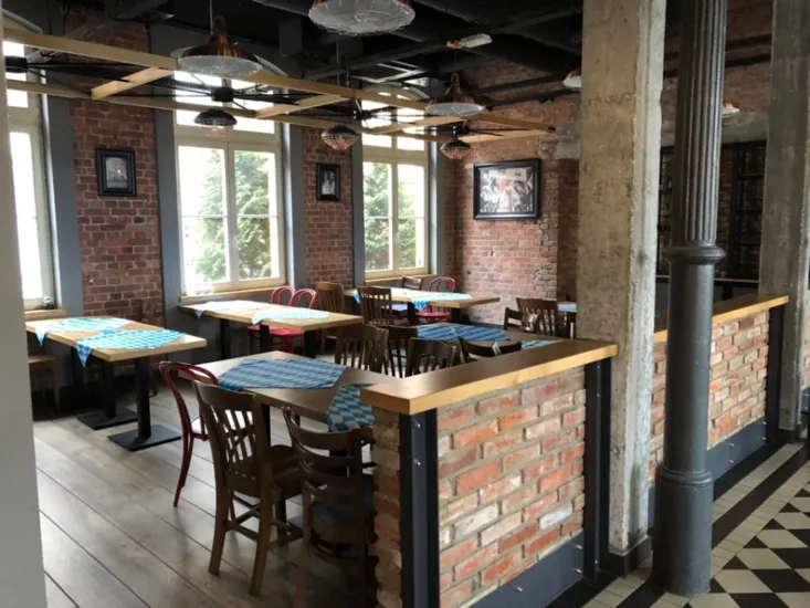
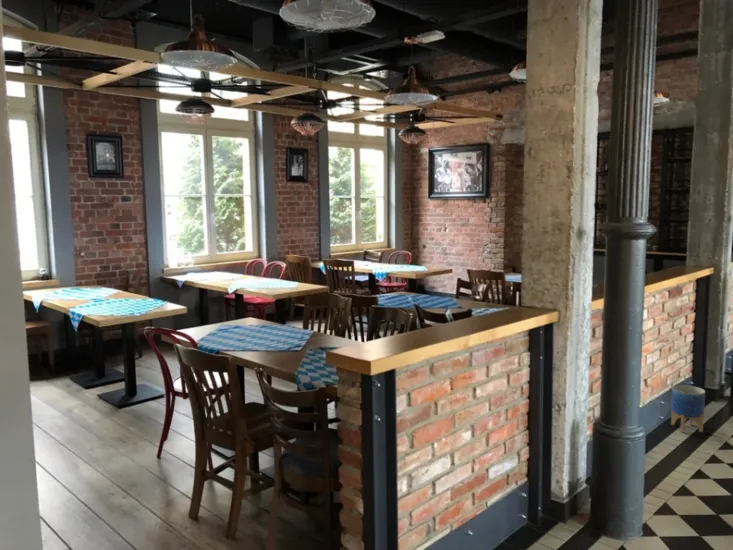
+ planter (687, 408)
